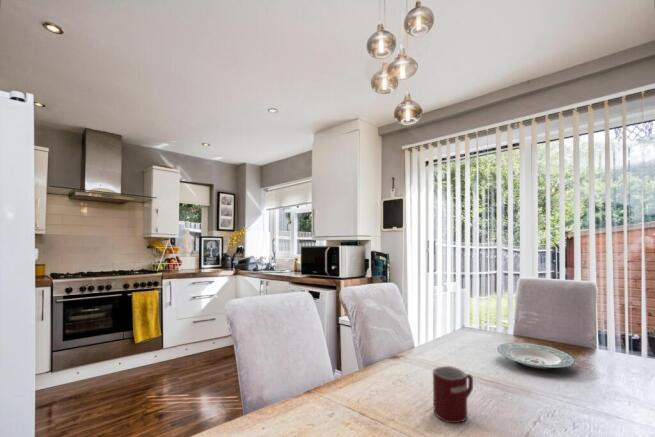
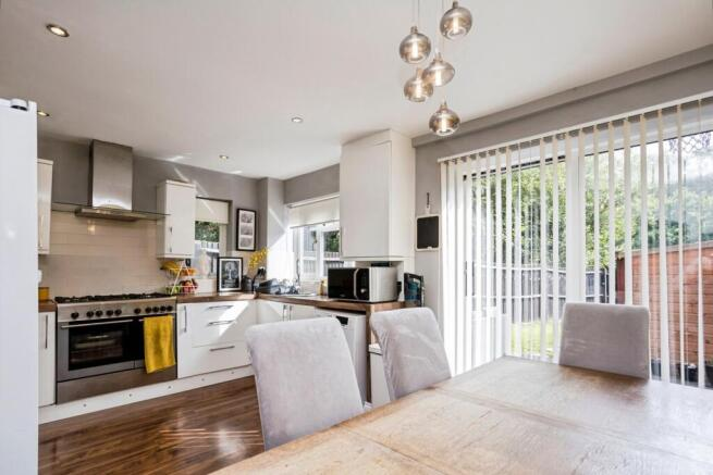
- plate (534, 358)
- mug (455, 392)
